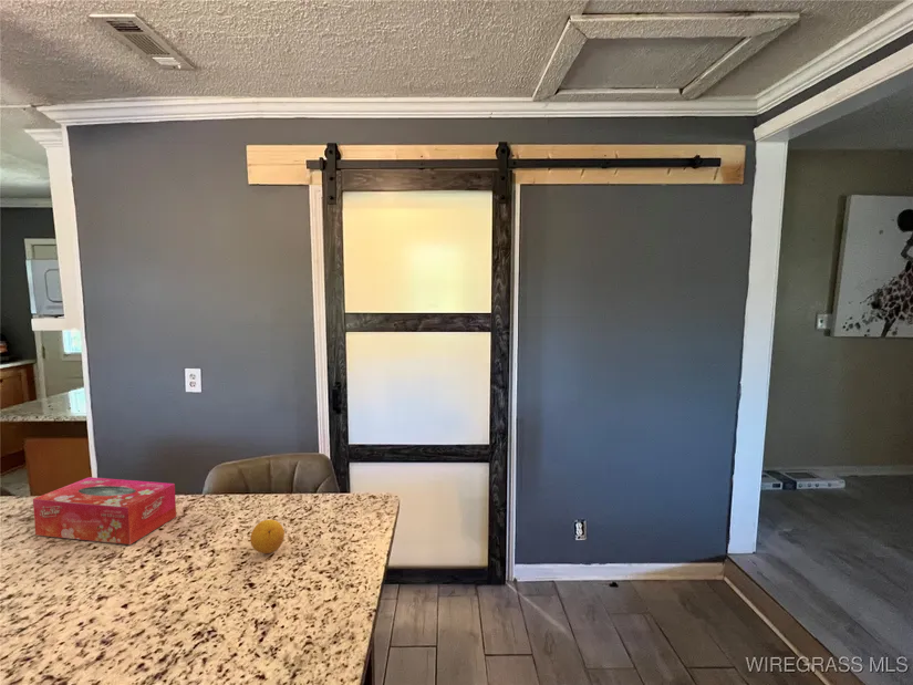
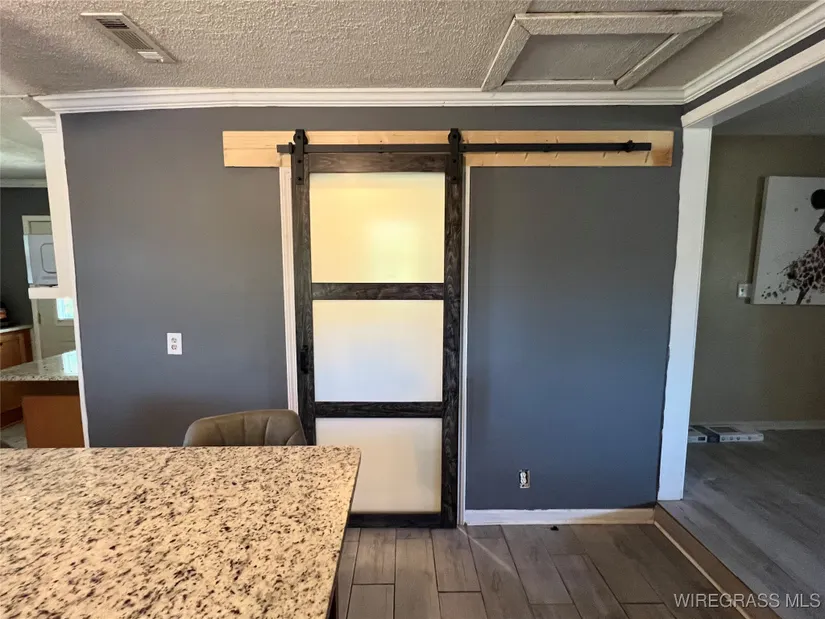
- tissue box (107, 508)
- fruit (268, 536)
